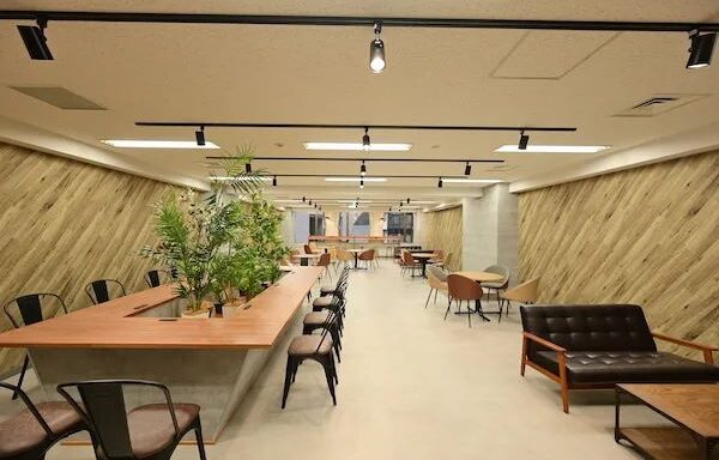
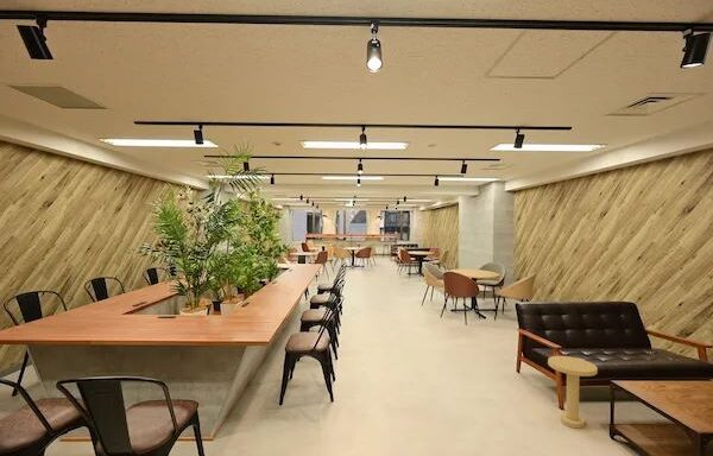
+ side table (570, 392)
